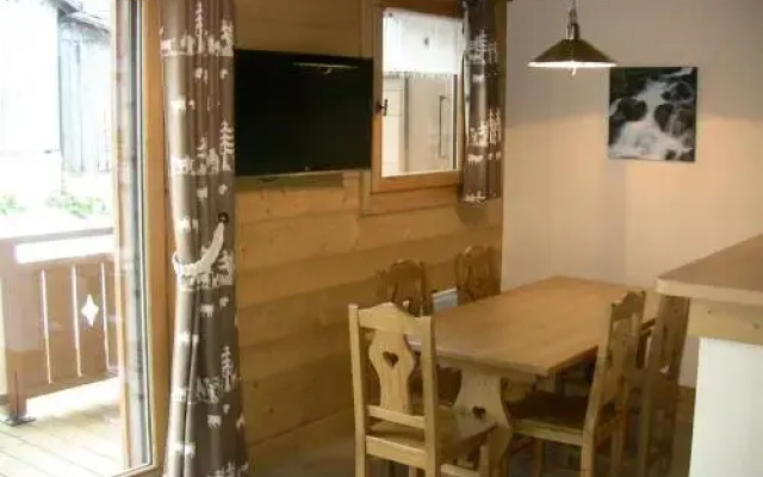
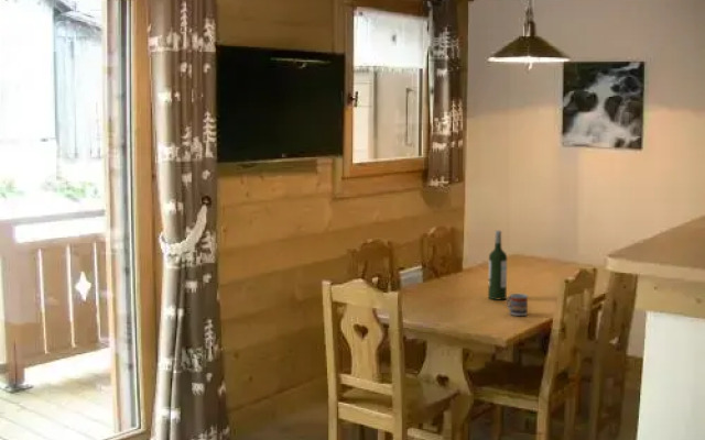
+ cup (516, 304)
+ wine bottle (497, 264)
